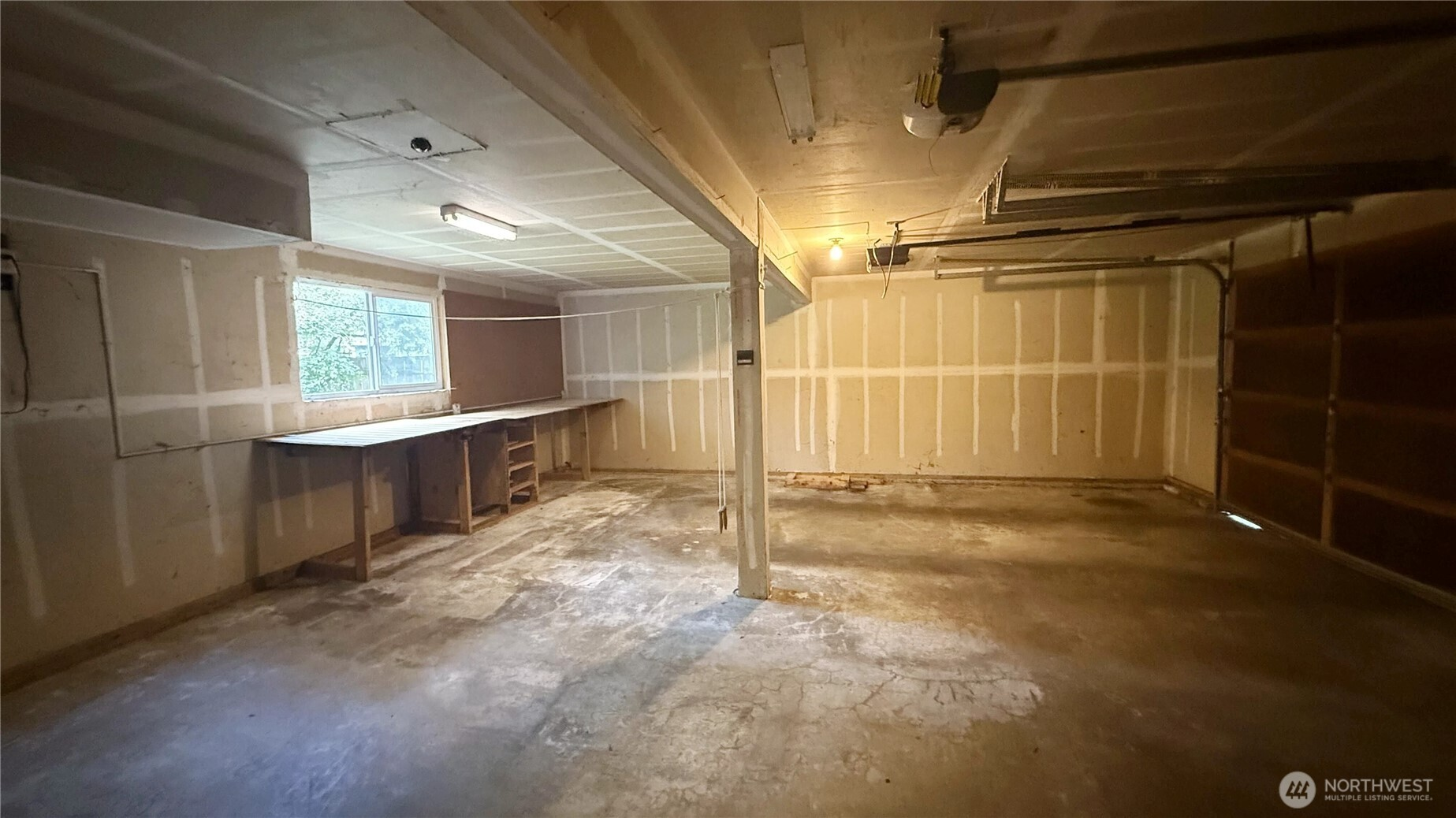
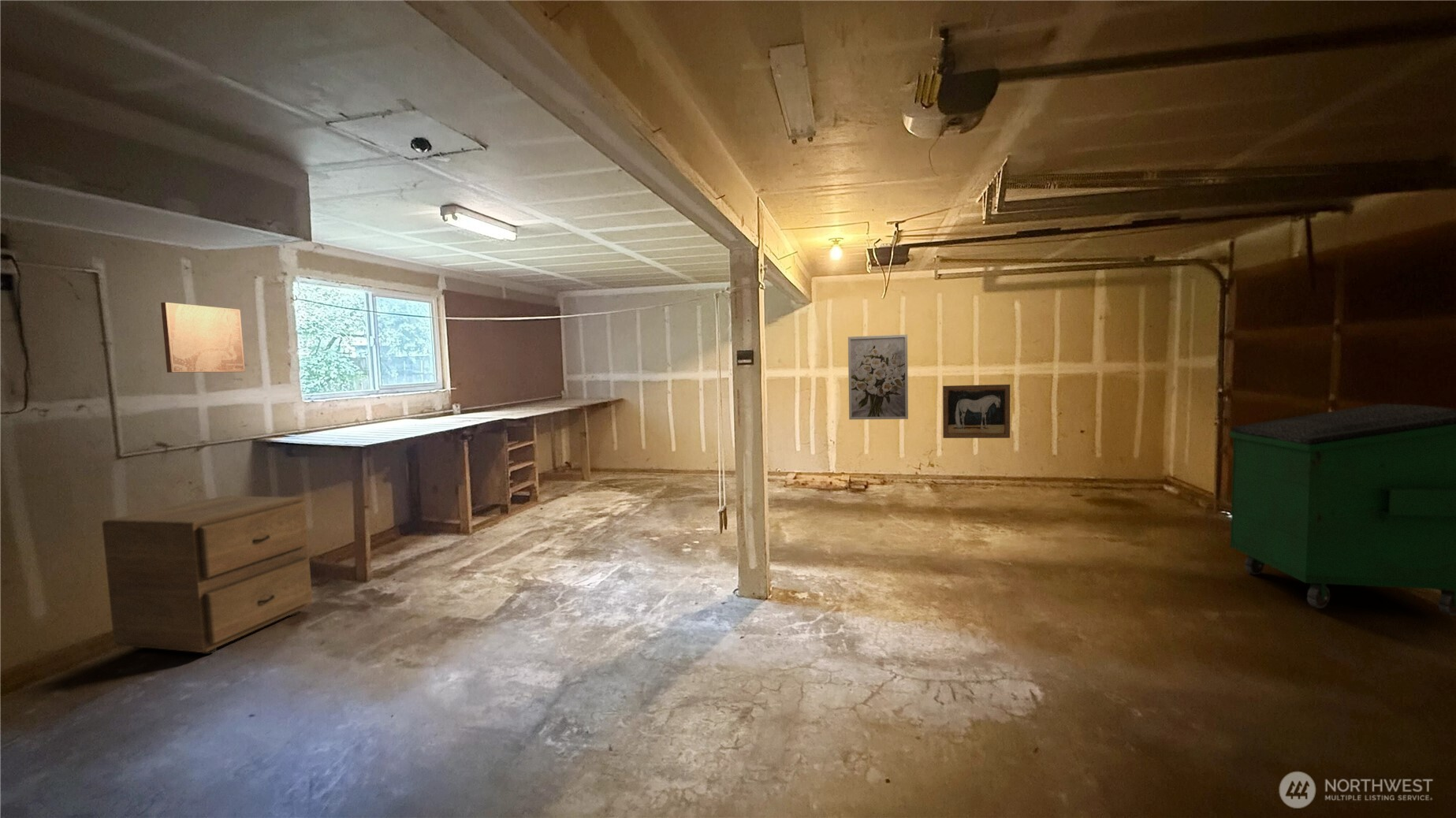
+ wall art (976, 411)
+ wall art (877, 377)
+ wall art (205, 339)
+ filing cabinet (220, 569)
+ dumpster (1345, 500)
